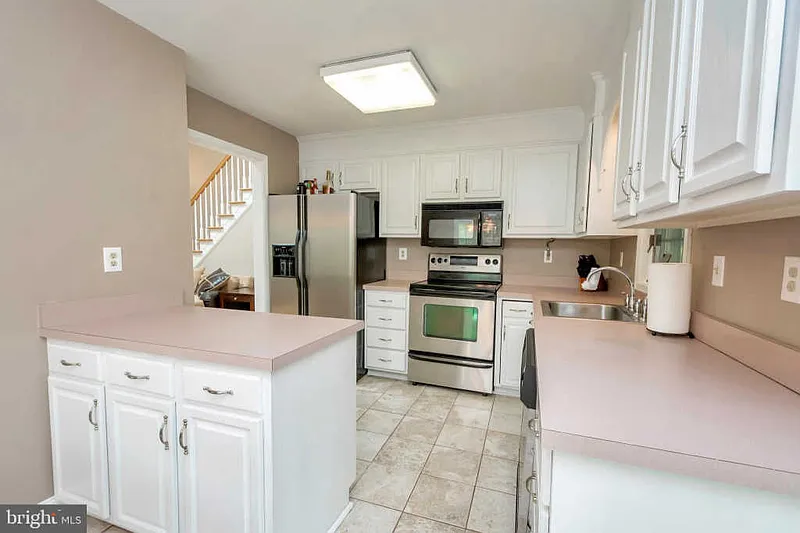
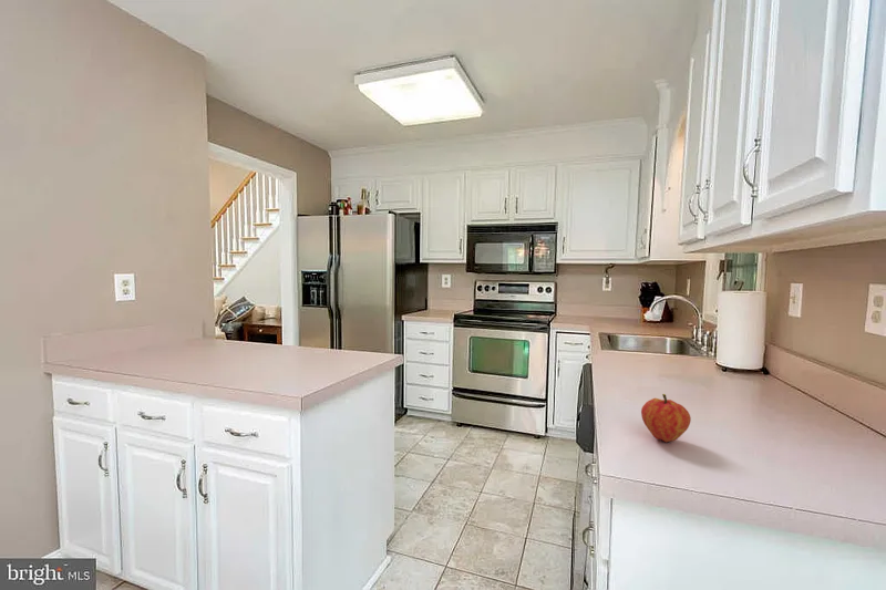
+ fruit (664, 416)
